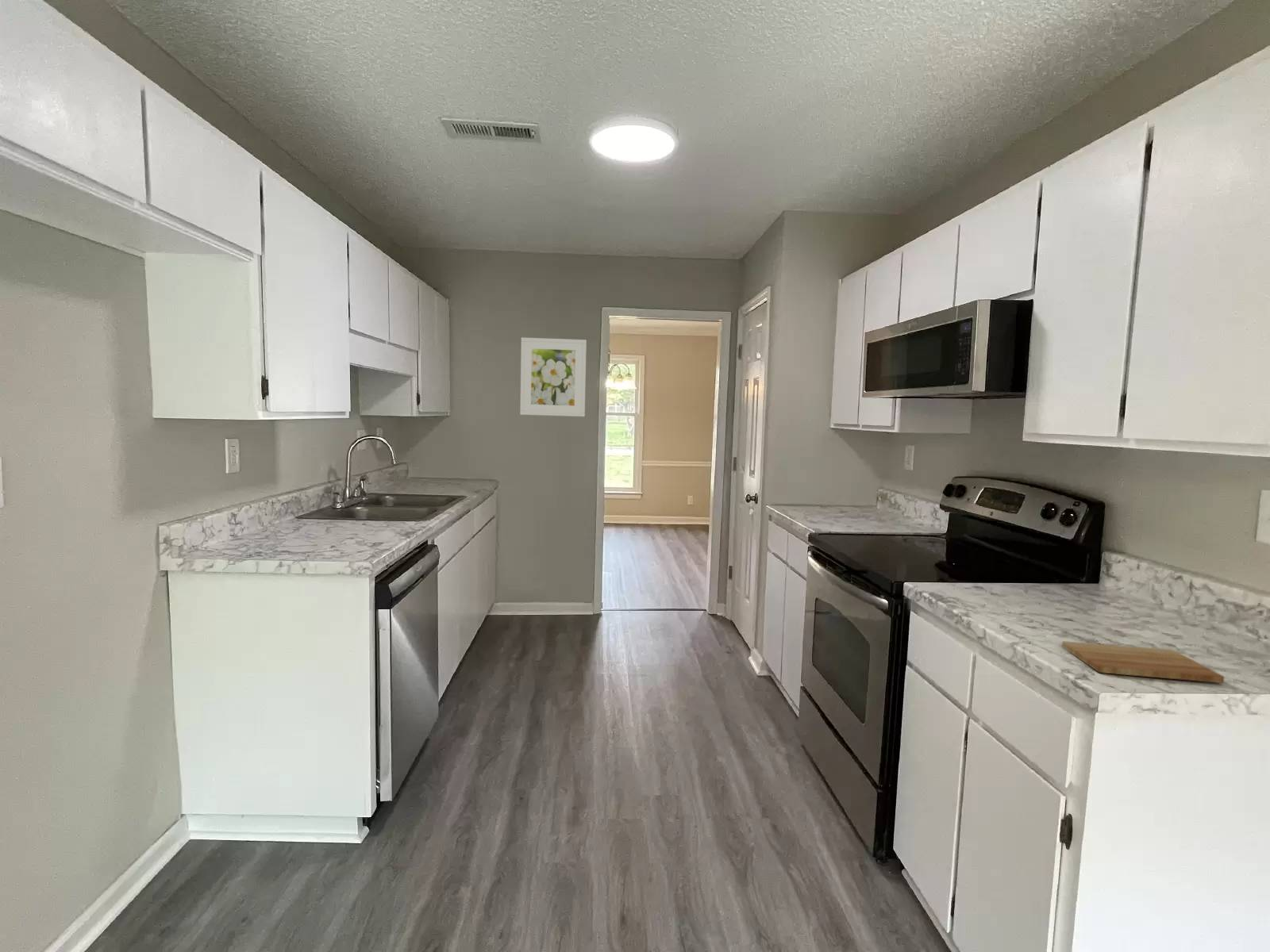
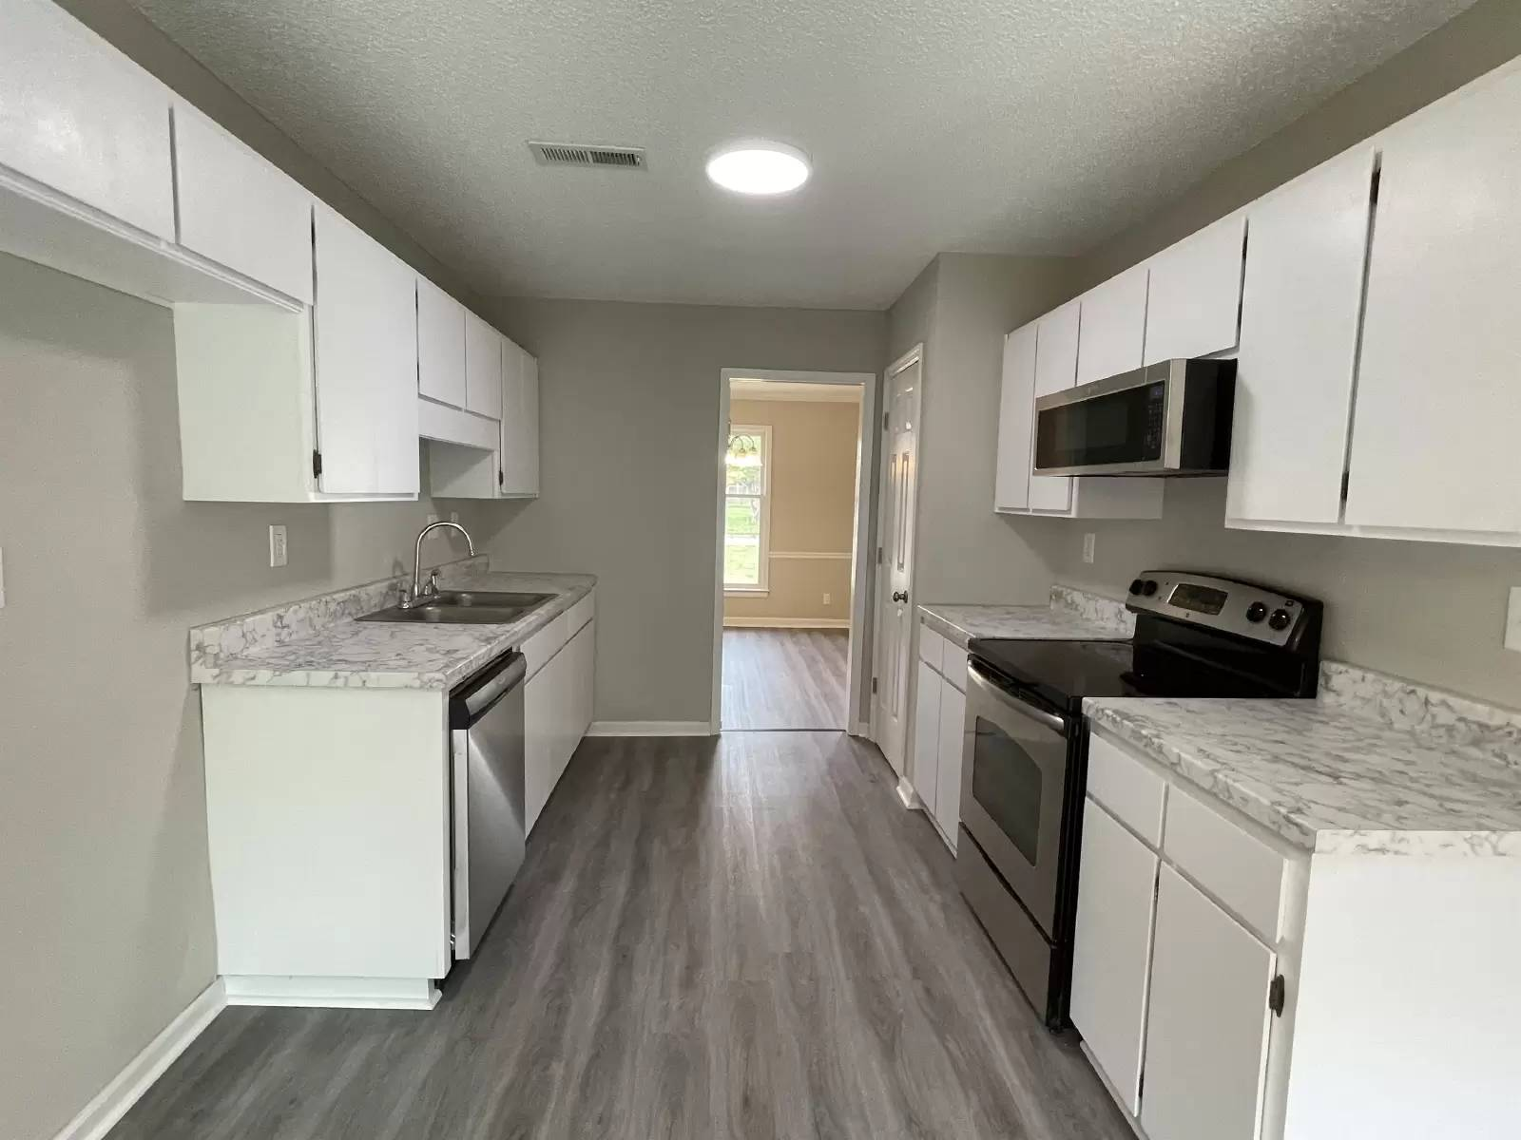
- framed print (553, 377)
- cutting board (1137, 660)
